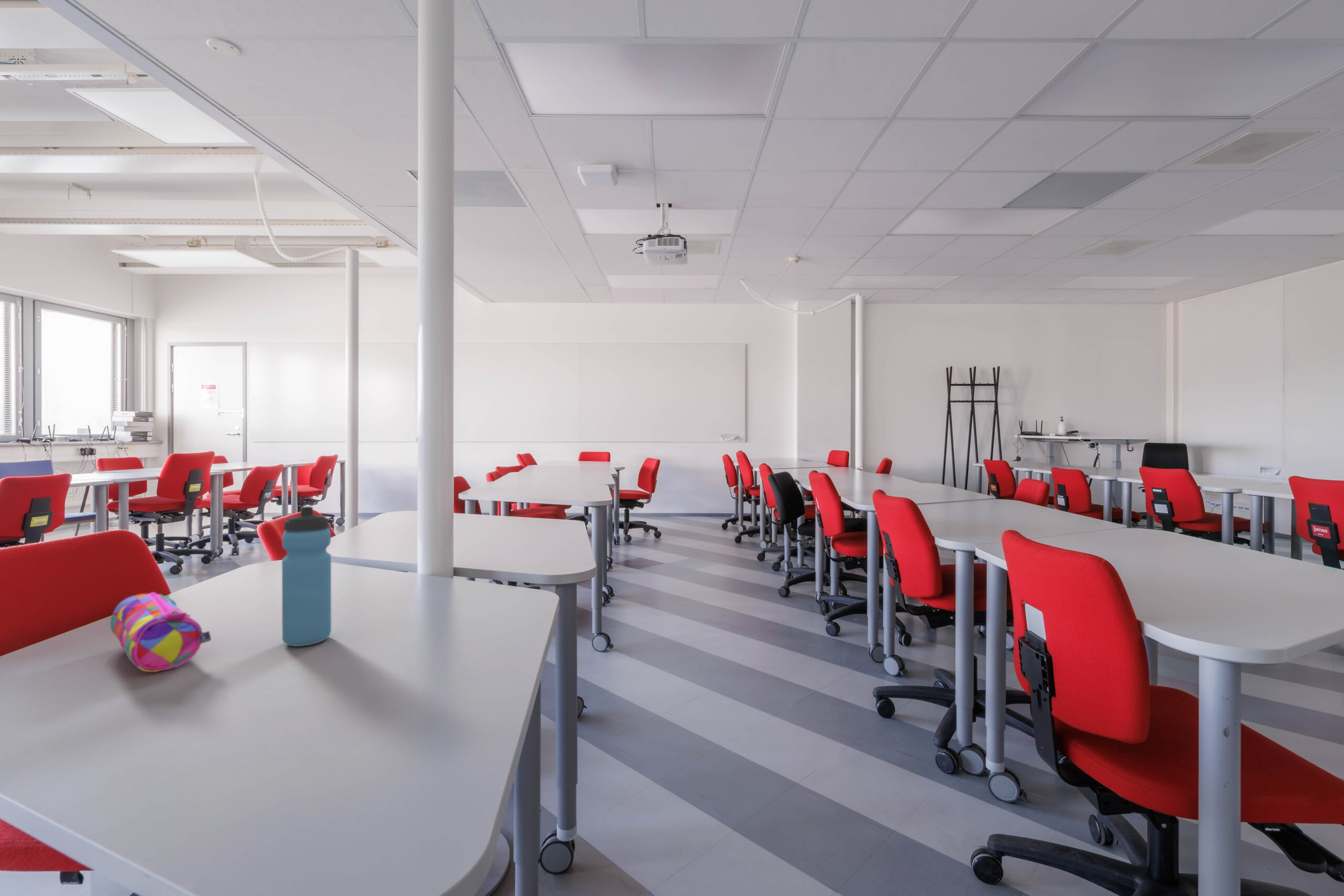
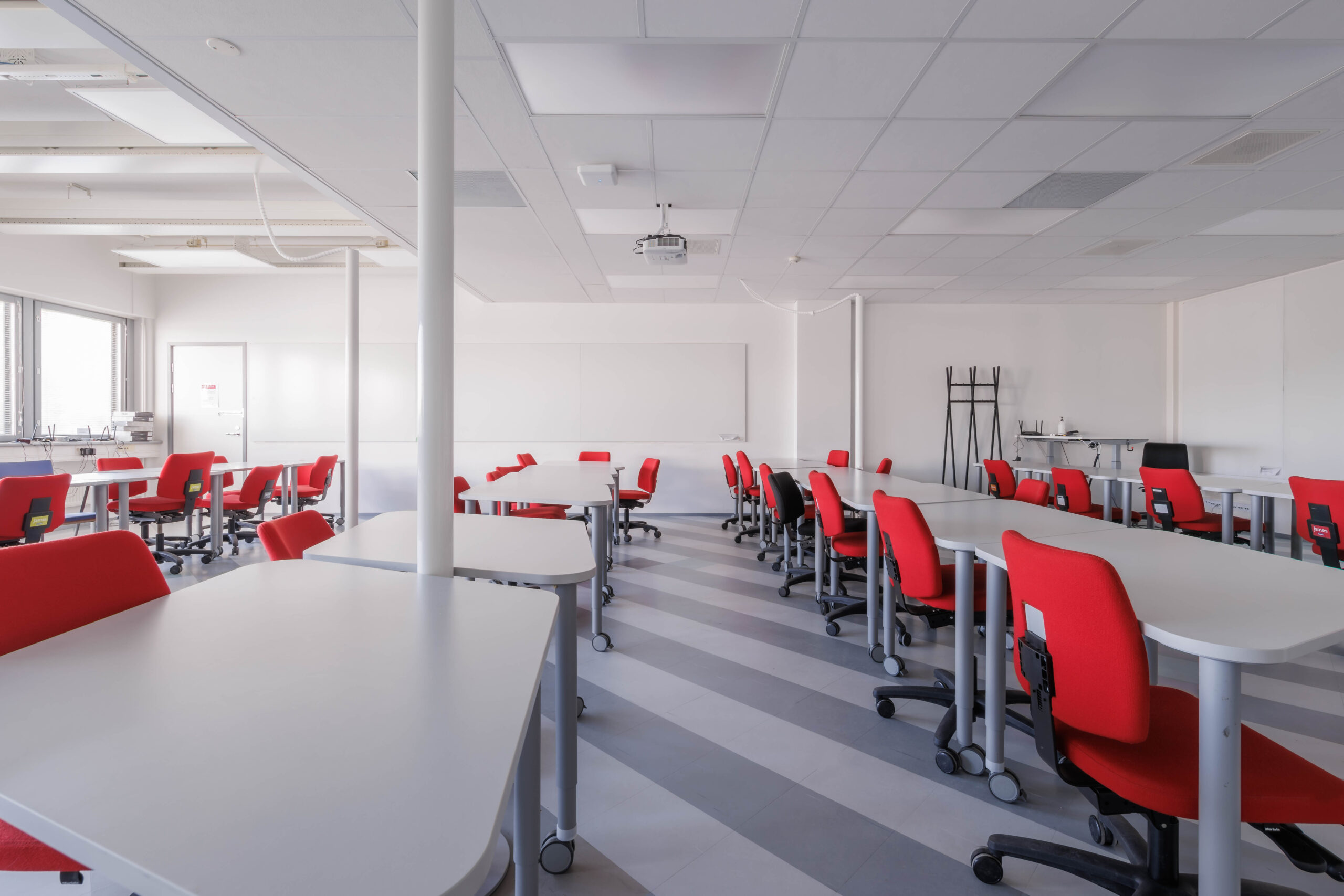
- pencil case (157, 628)
- water bottle (307, 573)
